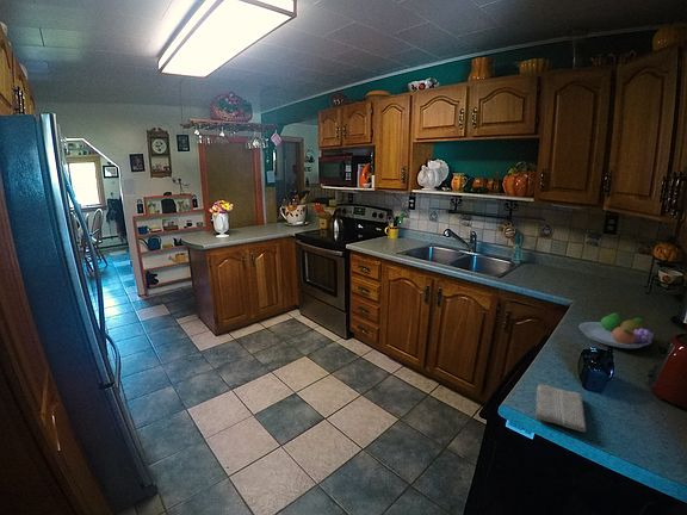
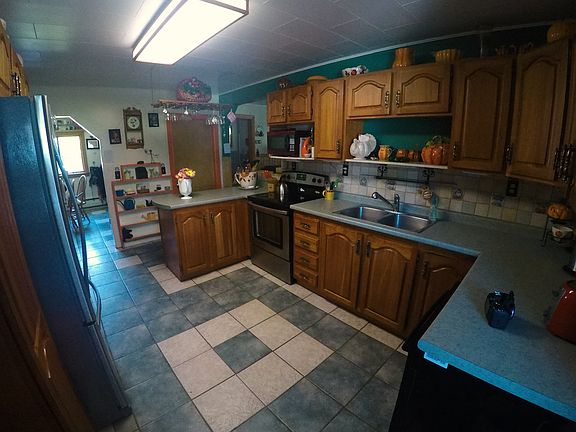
- fruit bowl (614, 327)
- washcloth (559, 404)
